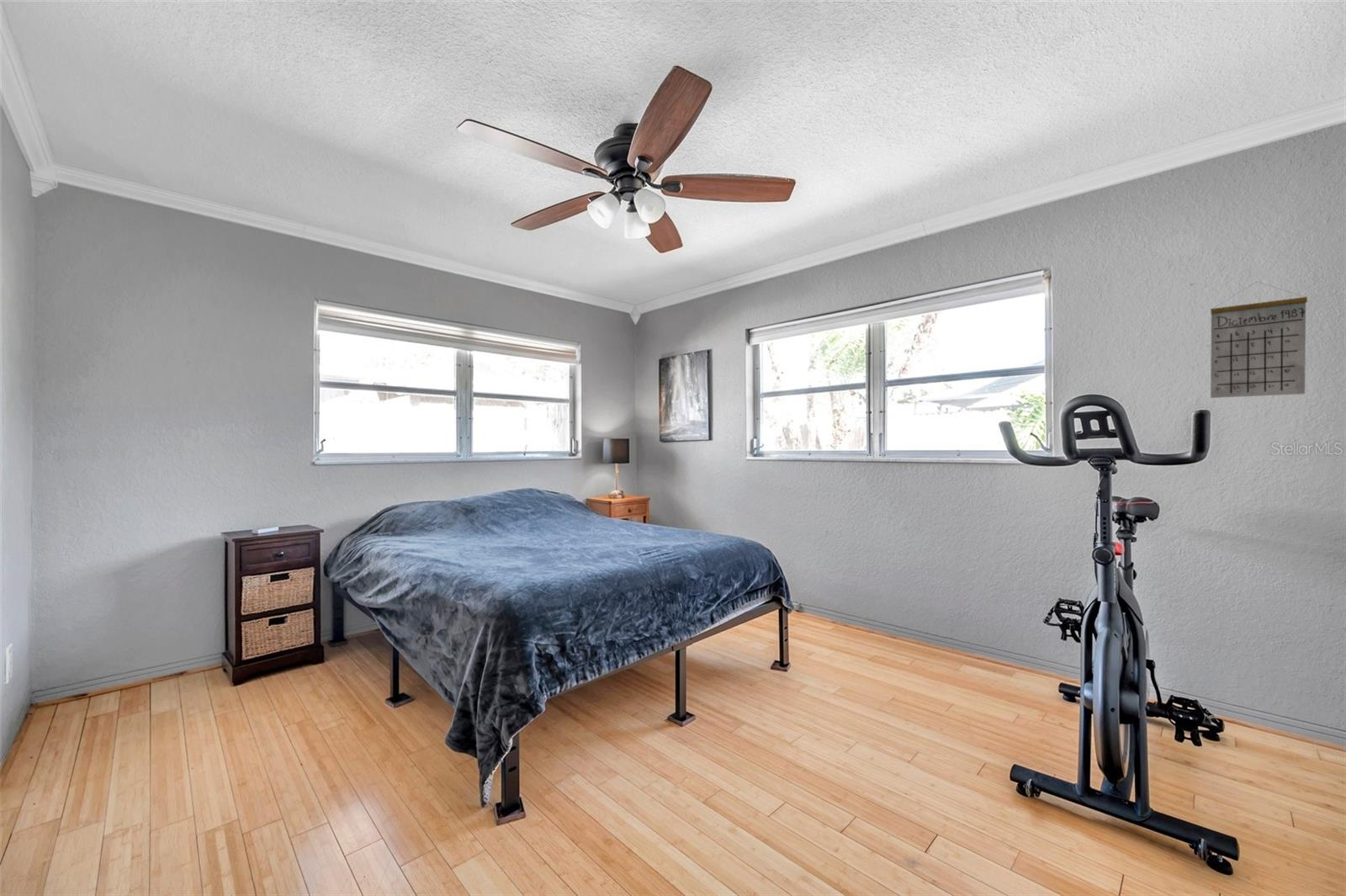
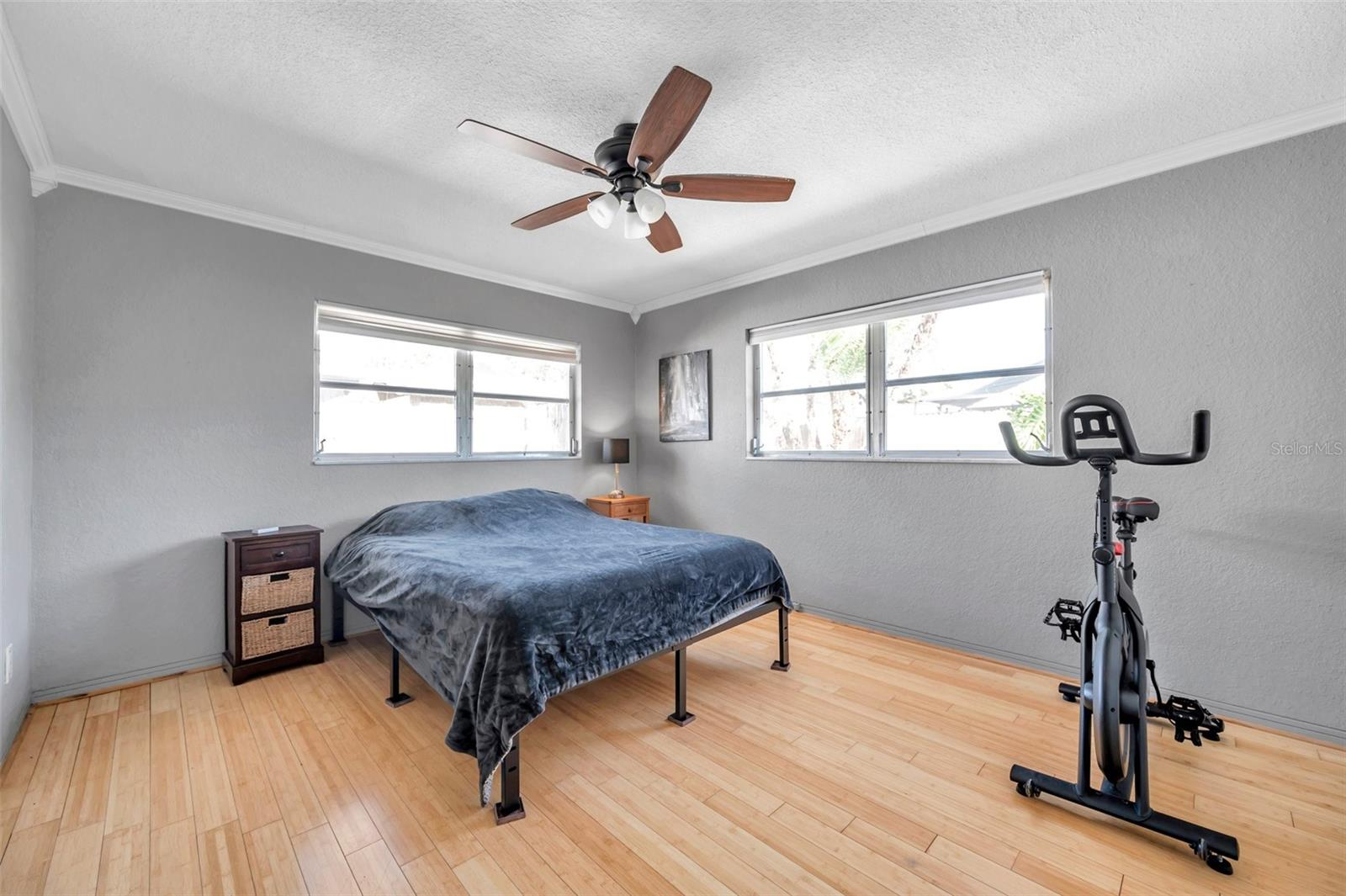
- calendar (1256, 338)
